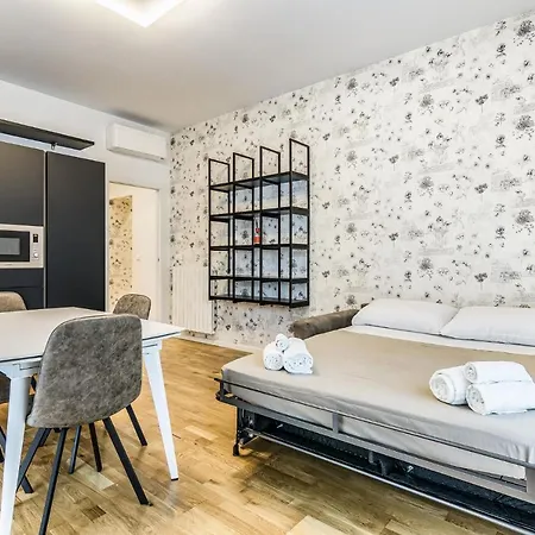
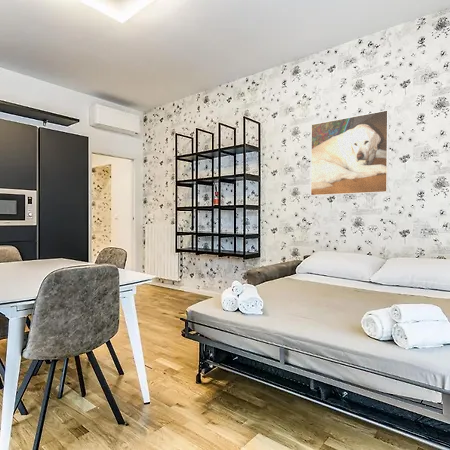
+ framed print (346, 156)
